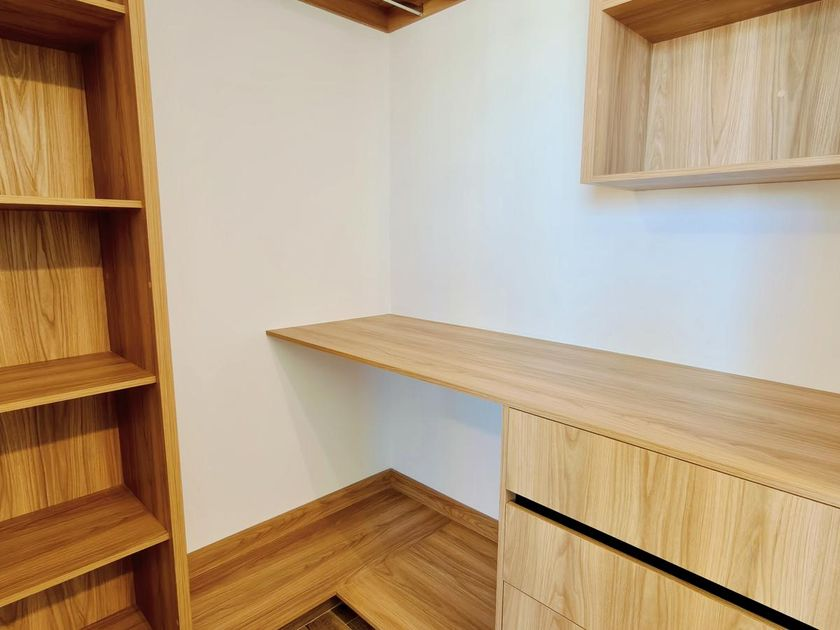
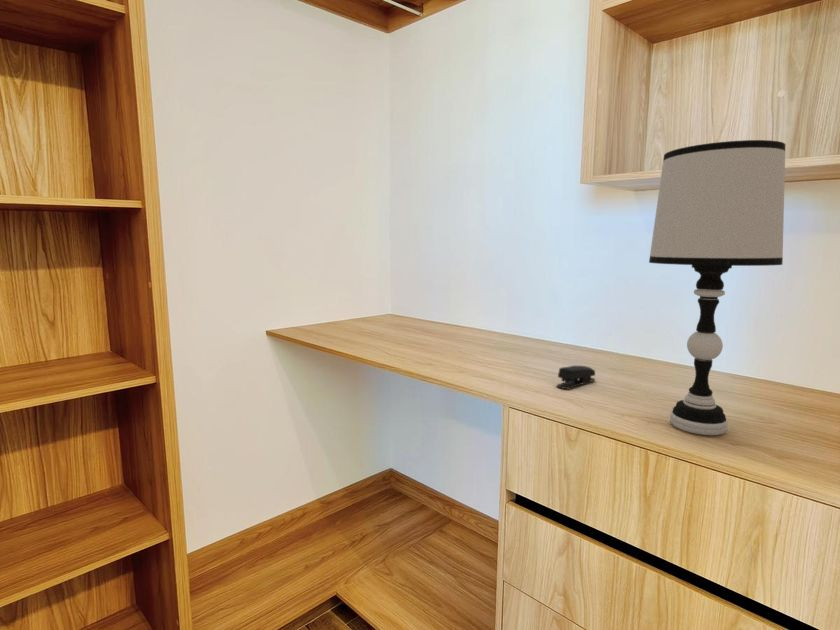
+ stapler (576, 373)
+ table lamp (708, 294)
